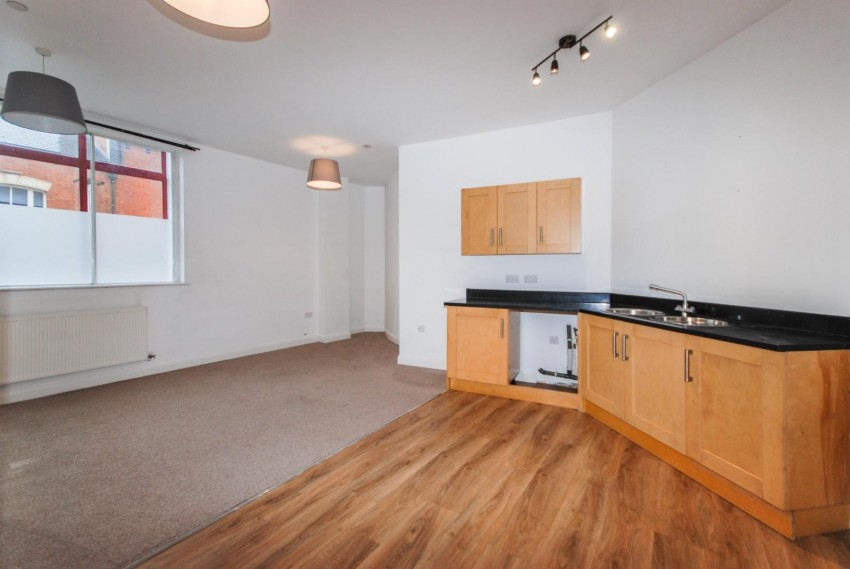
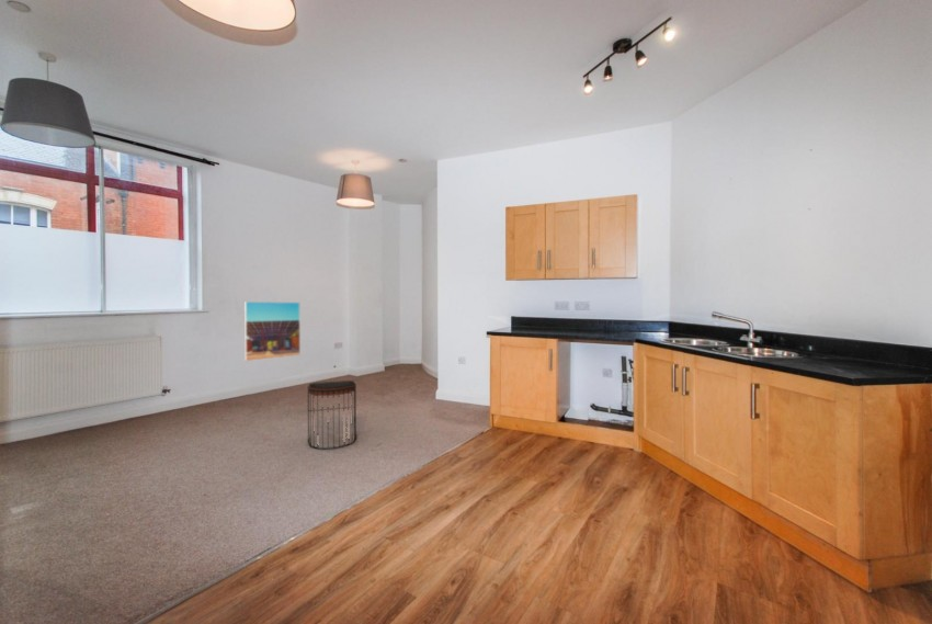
+ stool (333, 412)
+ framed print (273, 329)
